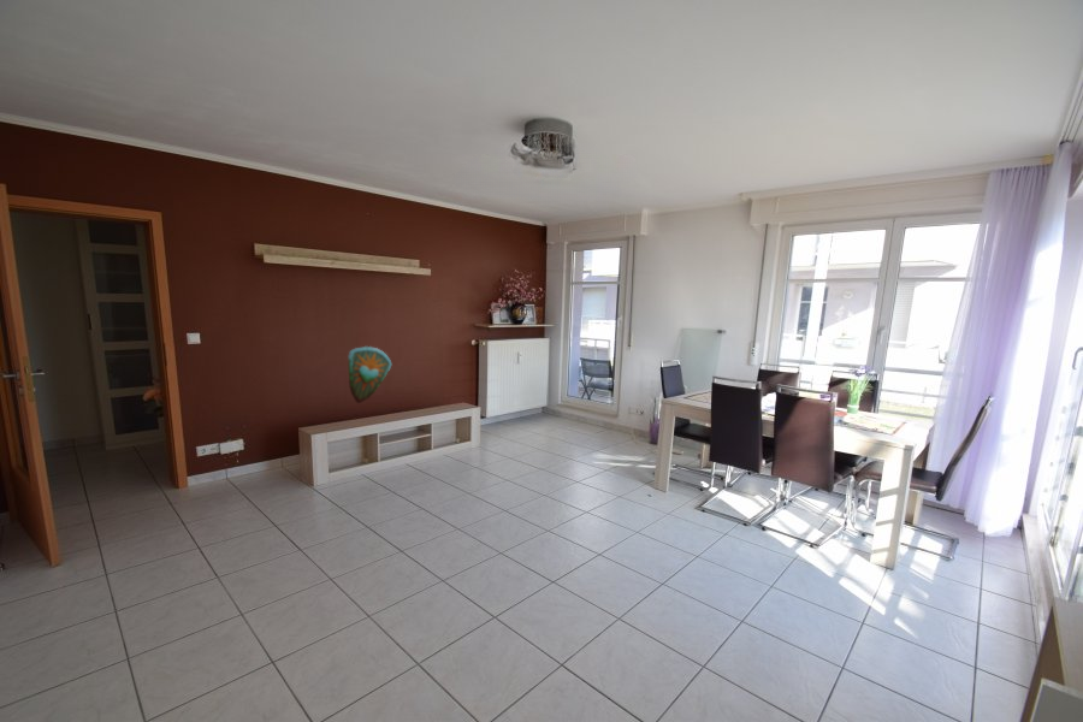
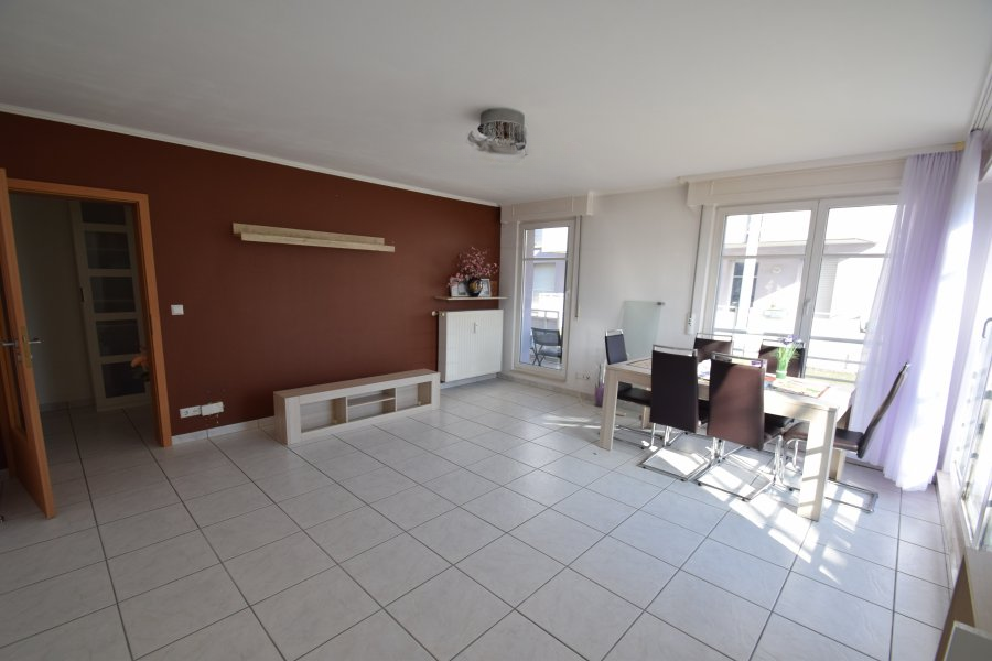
- decorative shield (366, 366)
